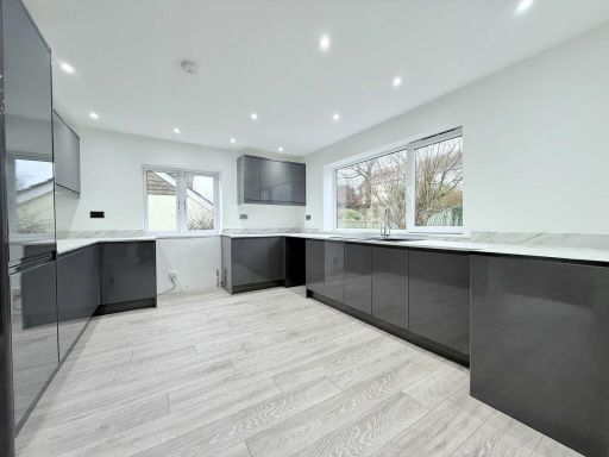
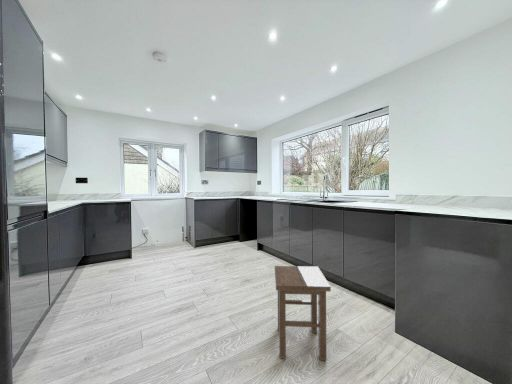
+ stool (299, 304)
